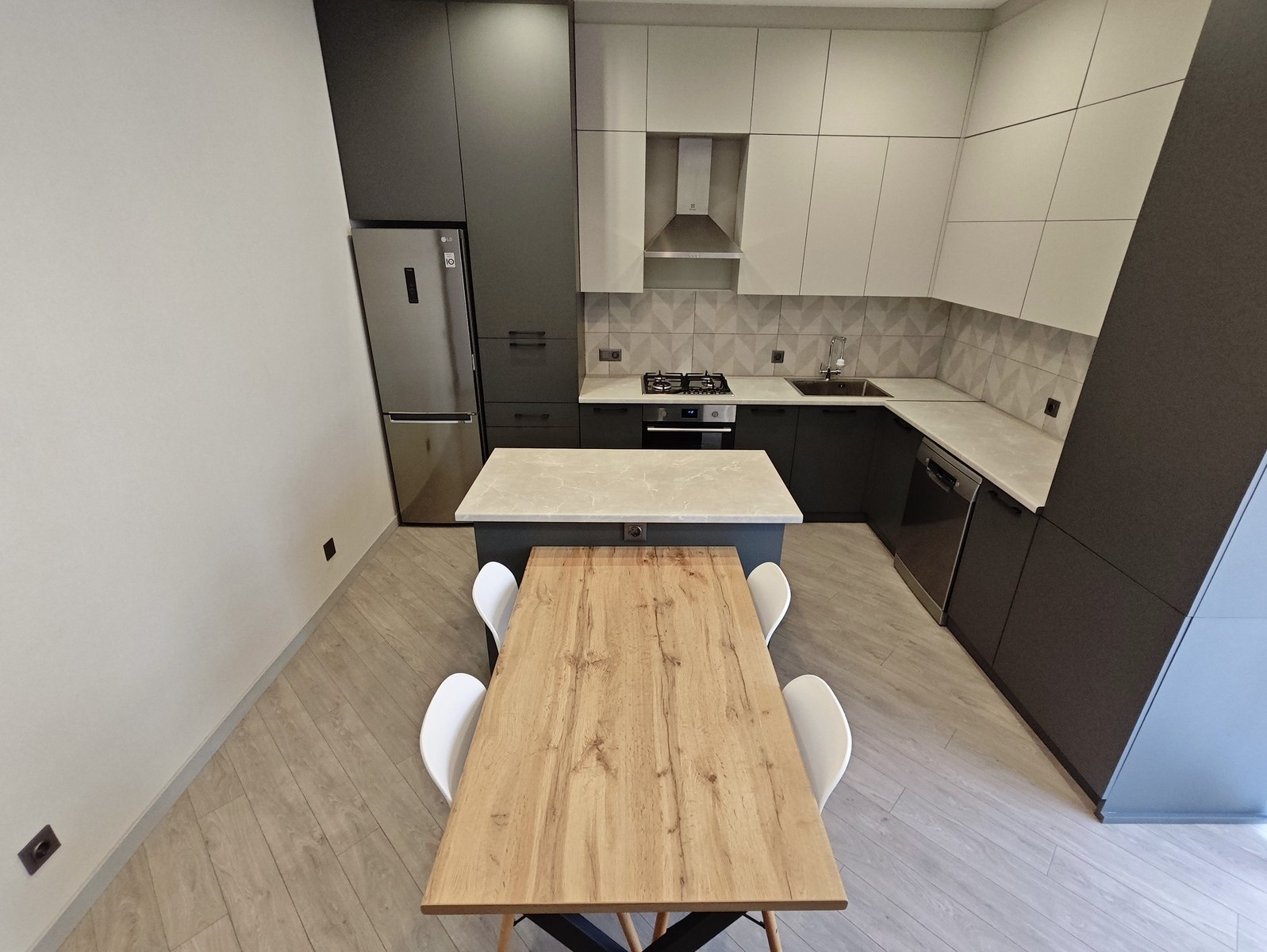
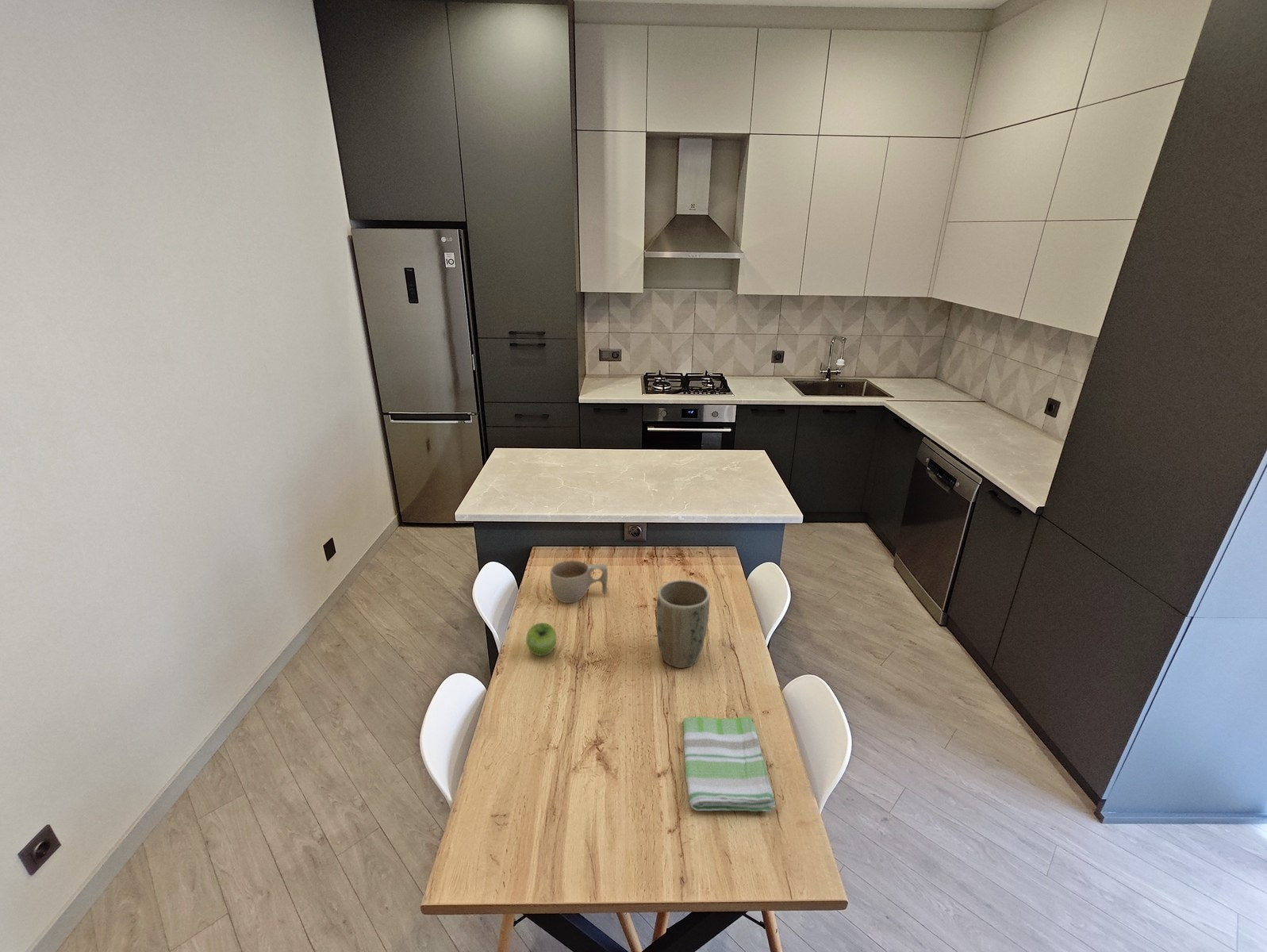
+ fruit (541, 639)
+ dish towel (724, 758)
+ cup (579, 582)
+ plant pot (681, 625)
